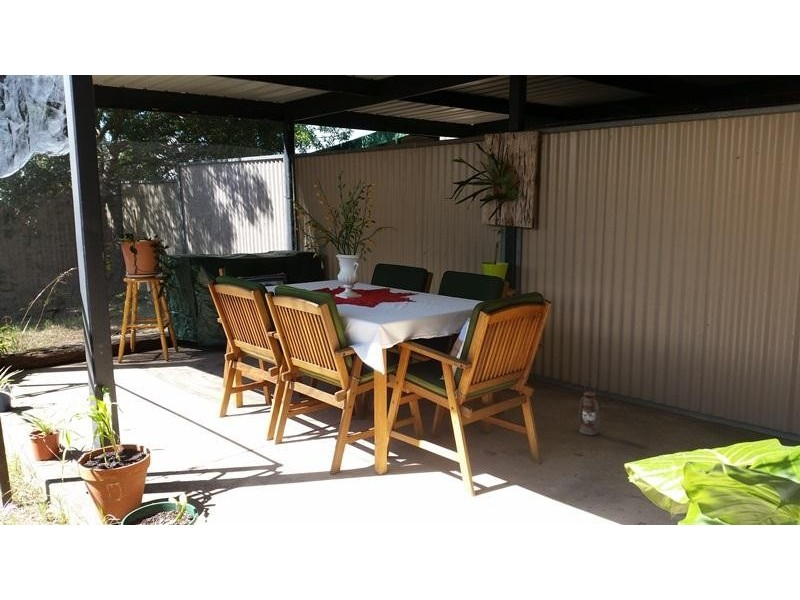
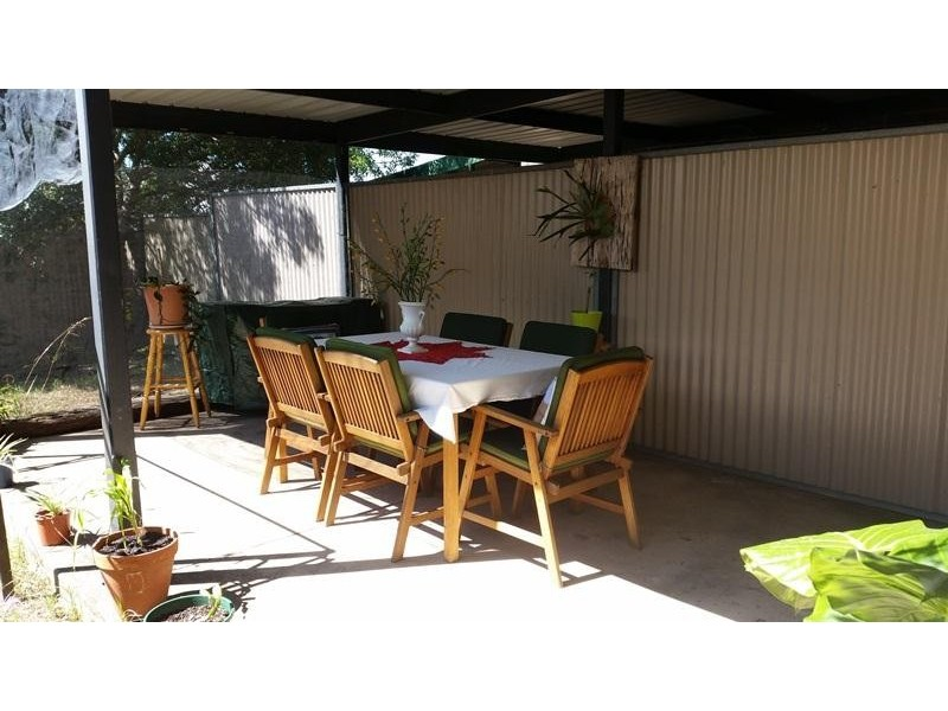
- lantern (589, 405)
